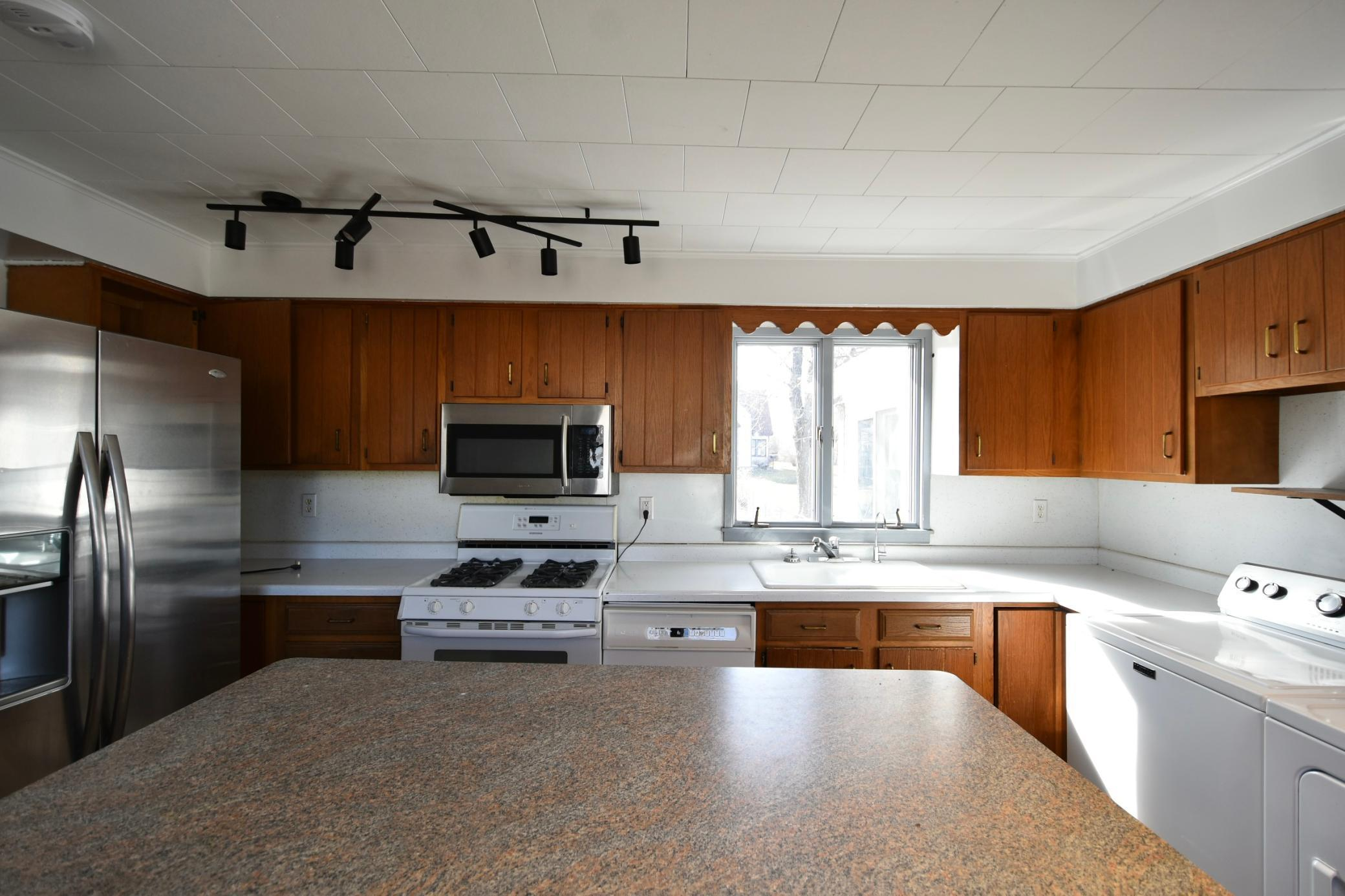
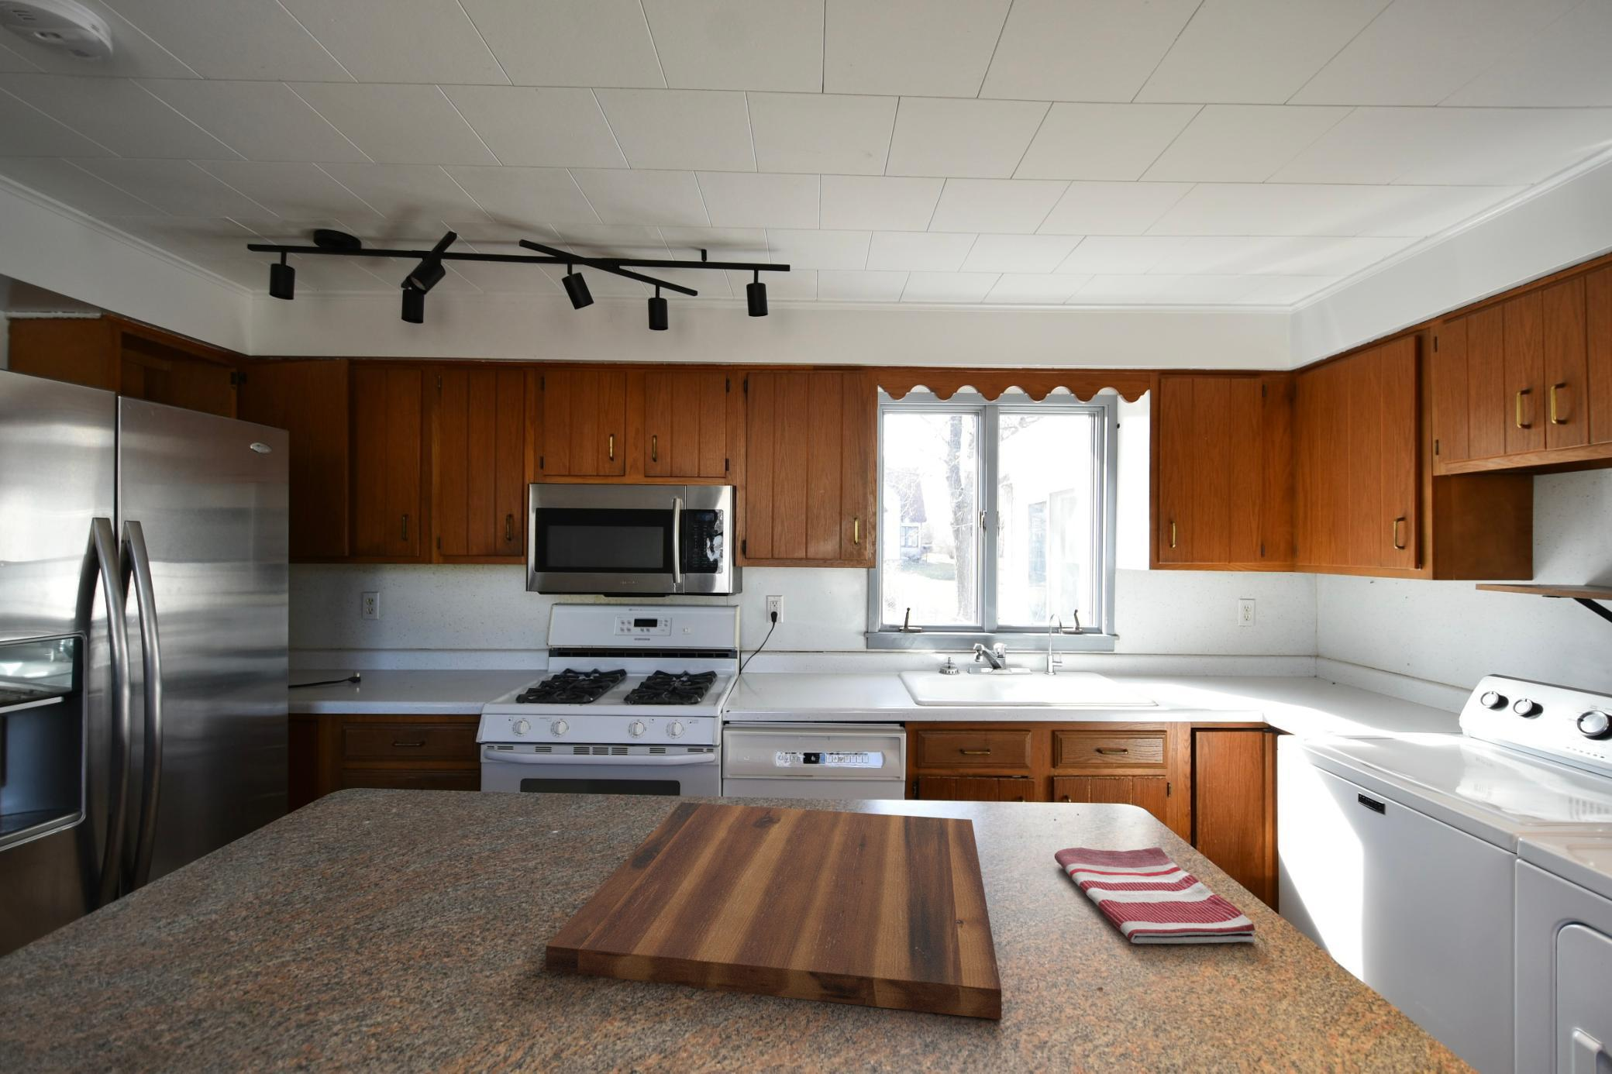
+ dish towel (1146, 888)
+ cutting board (798, 882)
